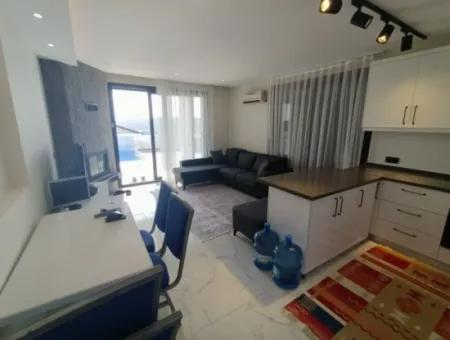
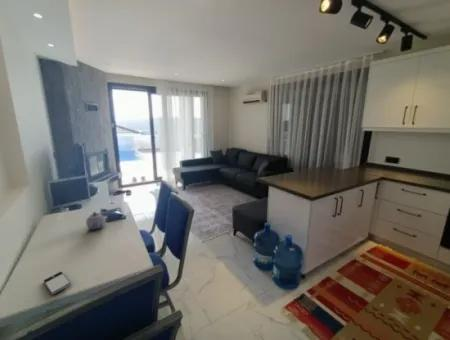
+ smartphone (57, 282)
+ teapot (95, 220)
